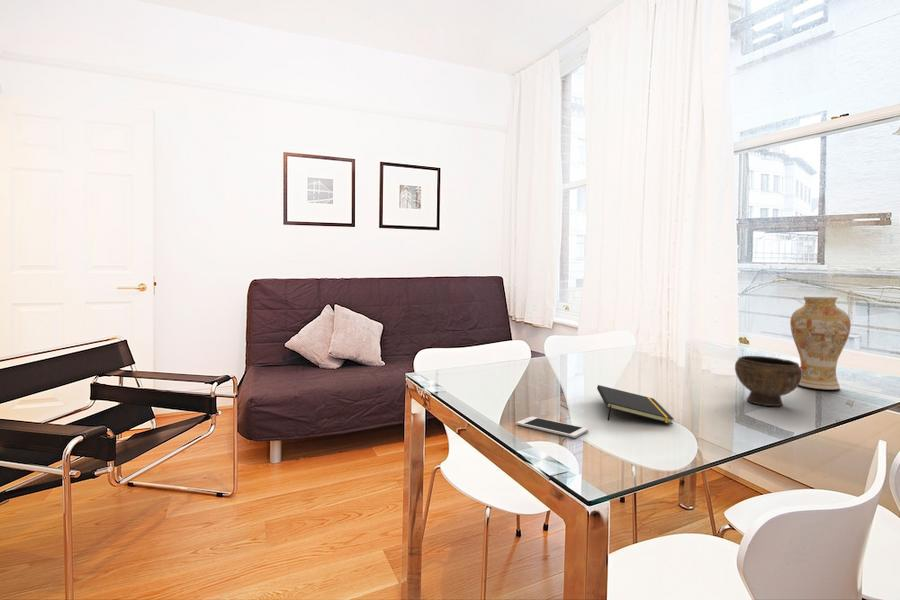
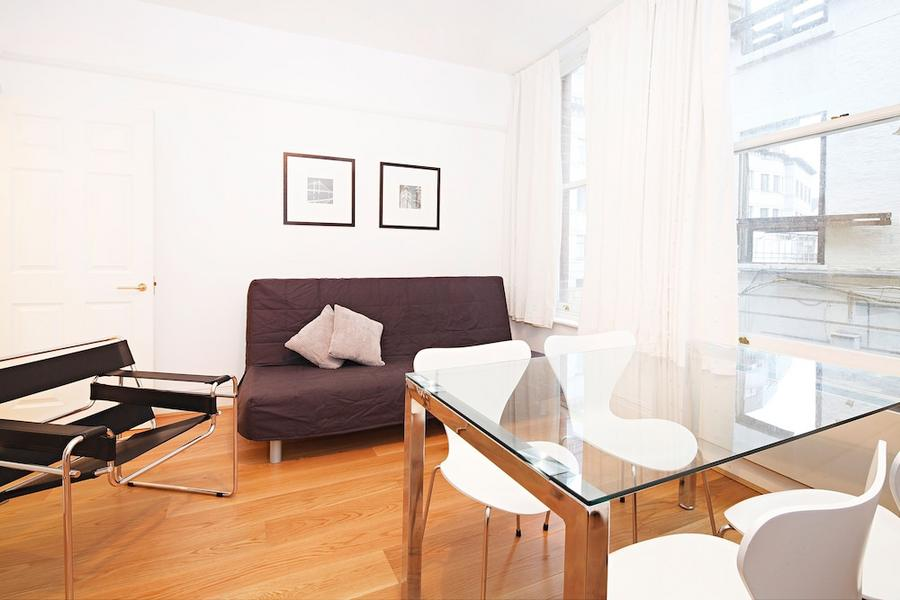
- notepad (631, 402)
- vase (819, 341)
- bowl (767, 380)
- cell phone (551, 426)
